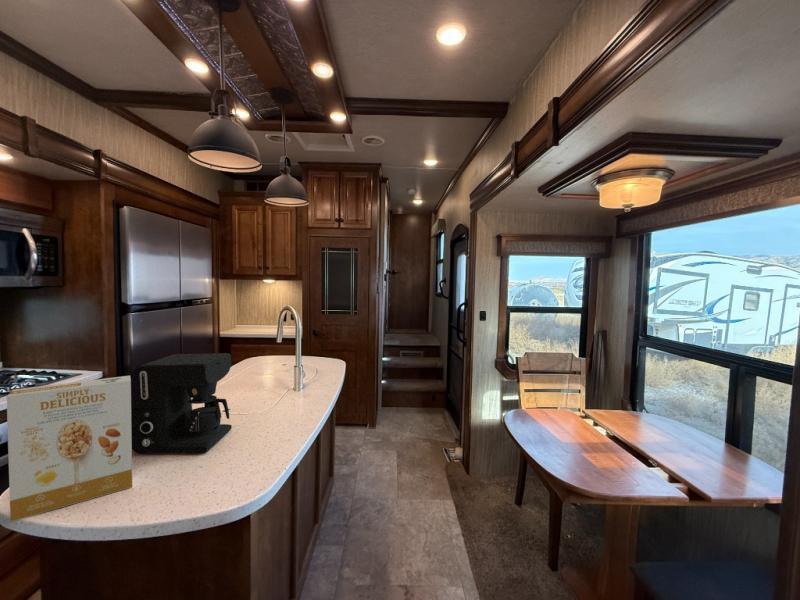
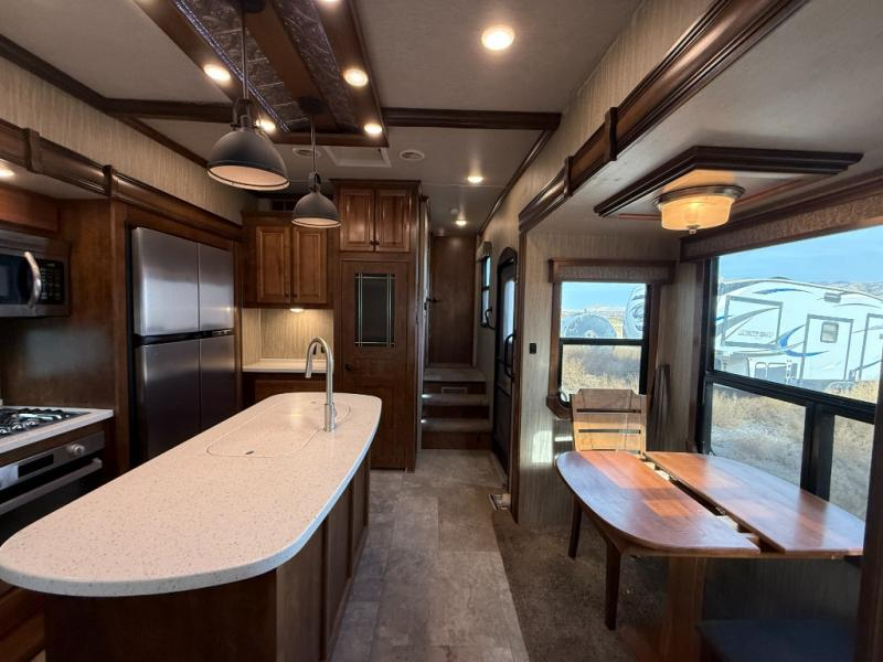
- coffee maker (188, 399)
- cereal box (76, 441)
